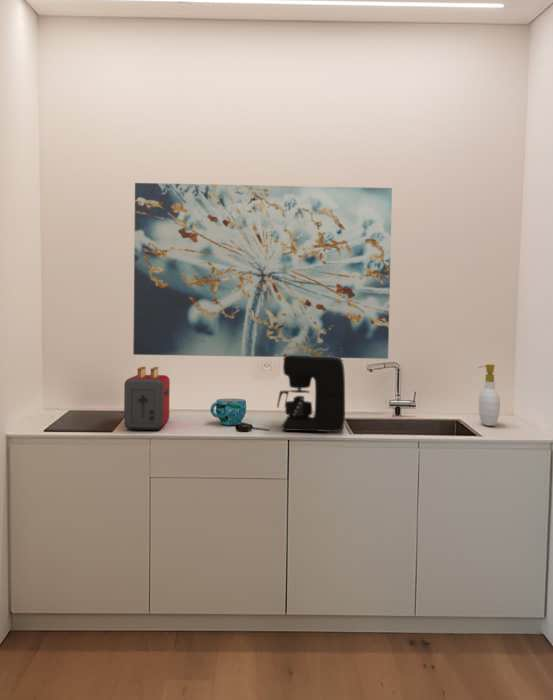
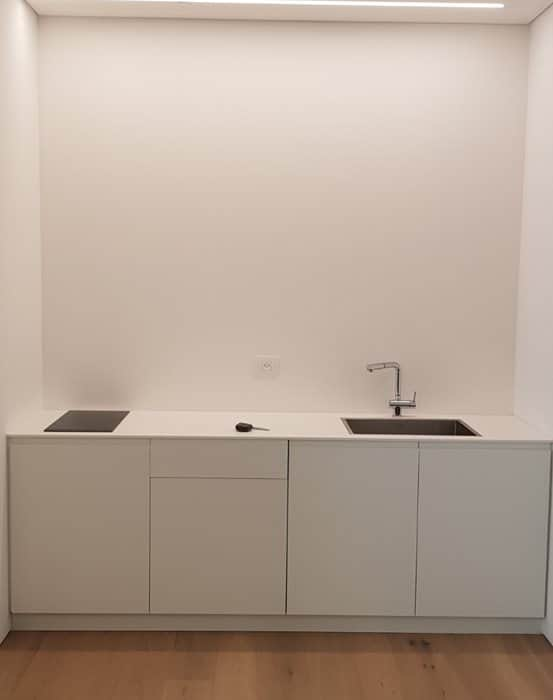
- toaster (147, 396)
- soap bottle (488, 394)
- coffee maker (309, 392)
- wall art (262, 271)
- cup (229, 412)
